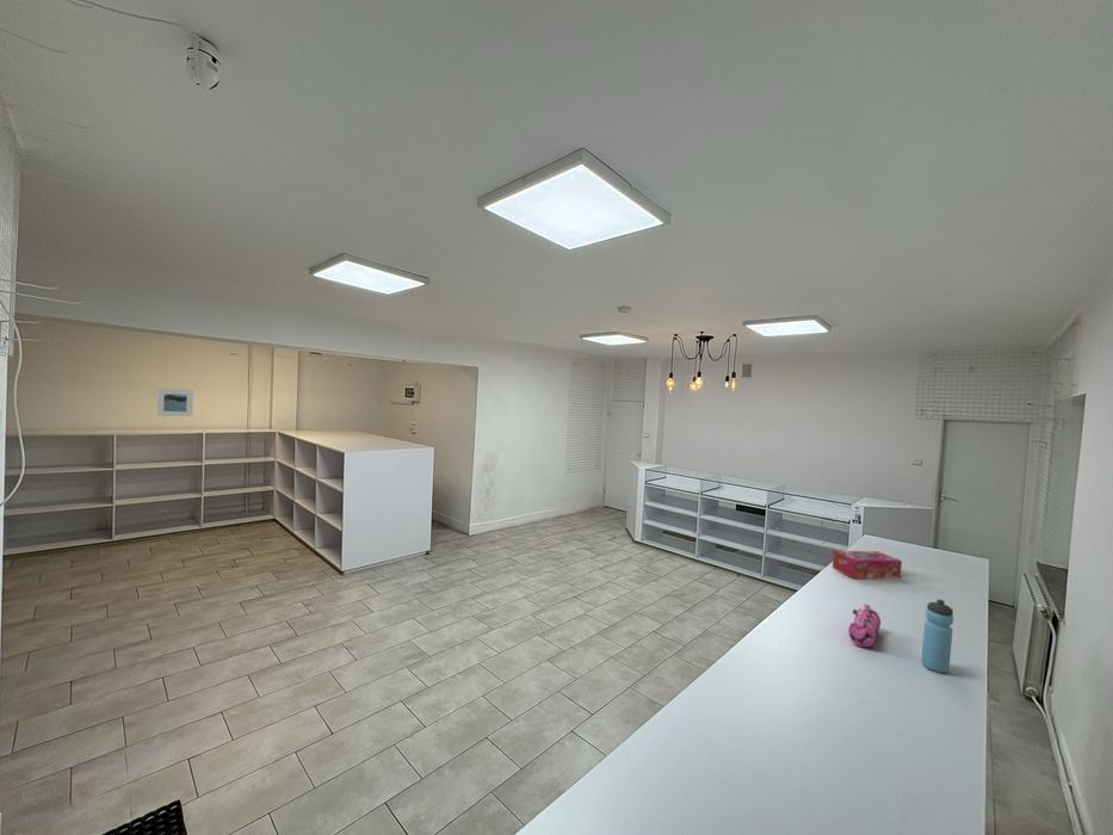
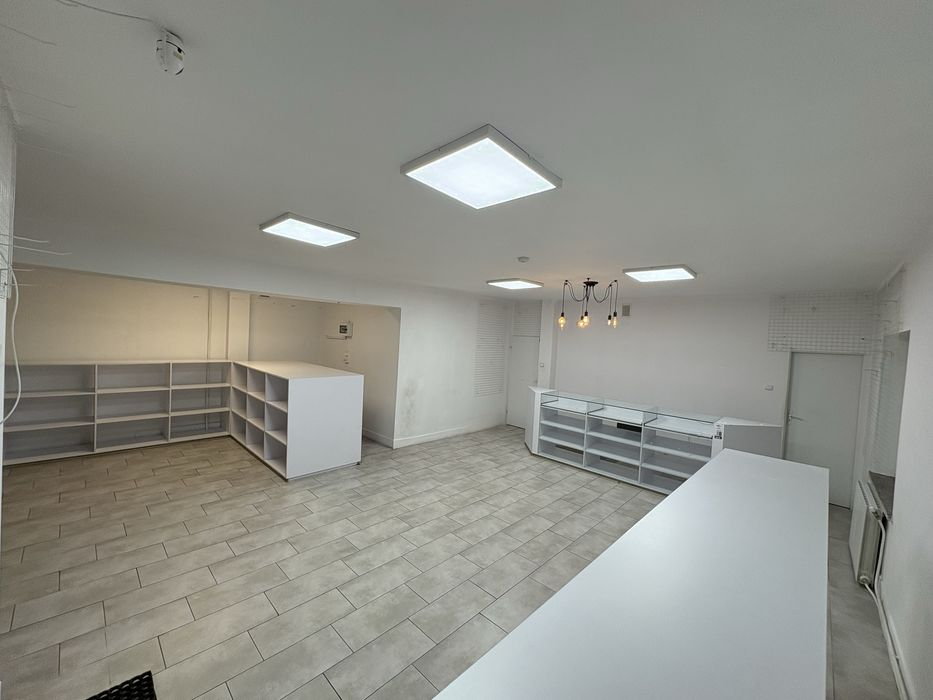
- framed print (175, 402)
- water bottle (938, 633)
- pencil case (864, 624)
- tissue box (866, 564)
